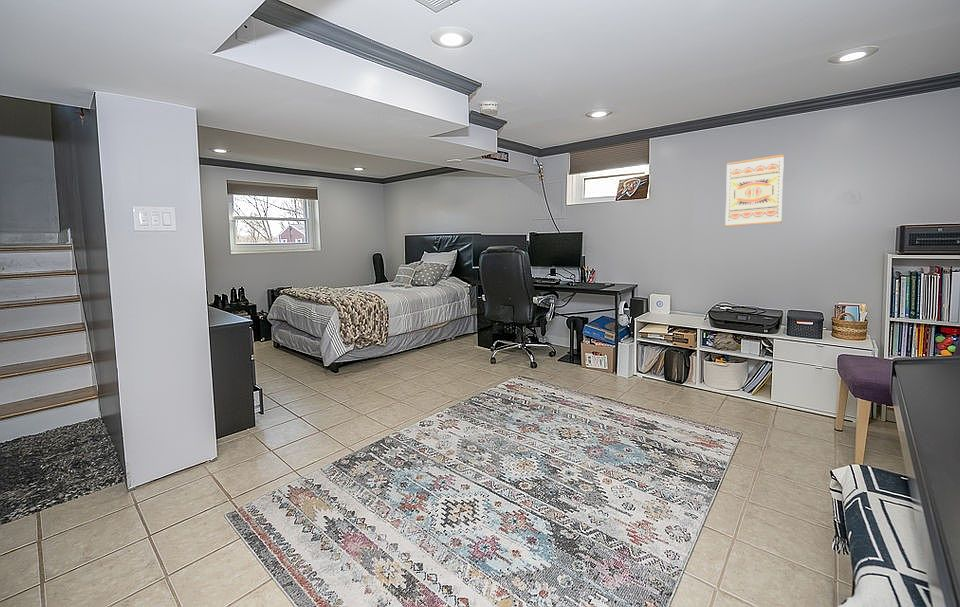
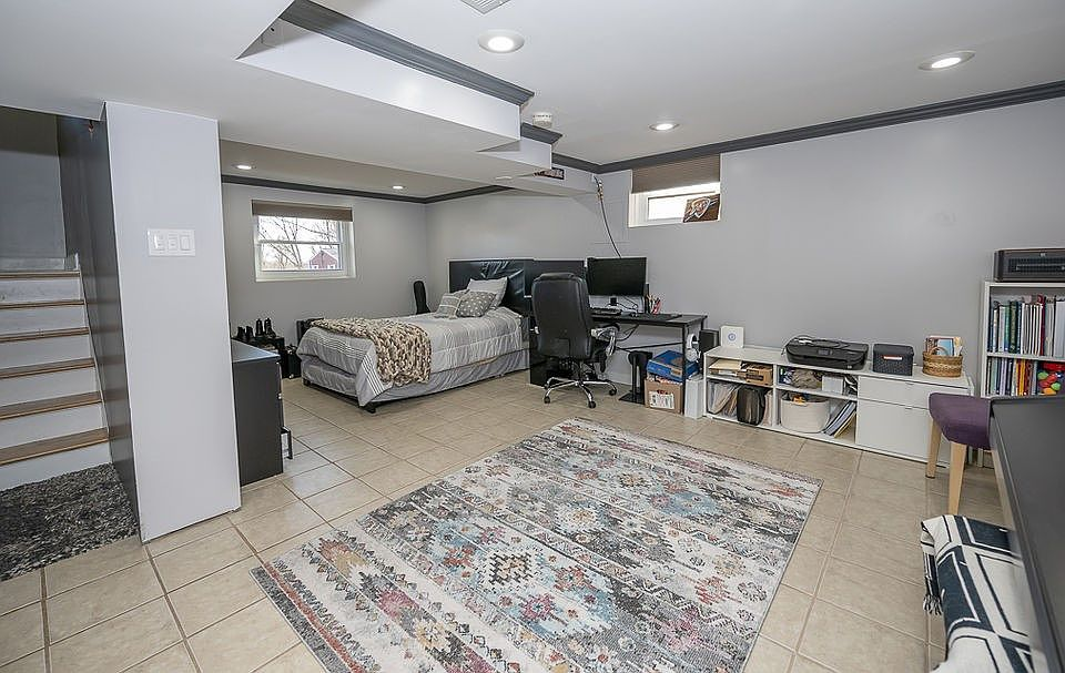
- wall art (753, 192)
